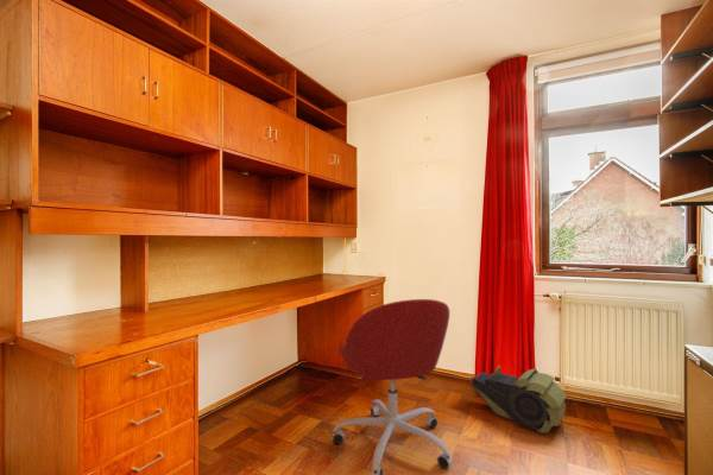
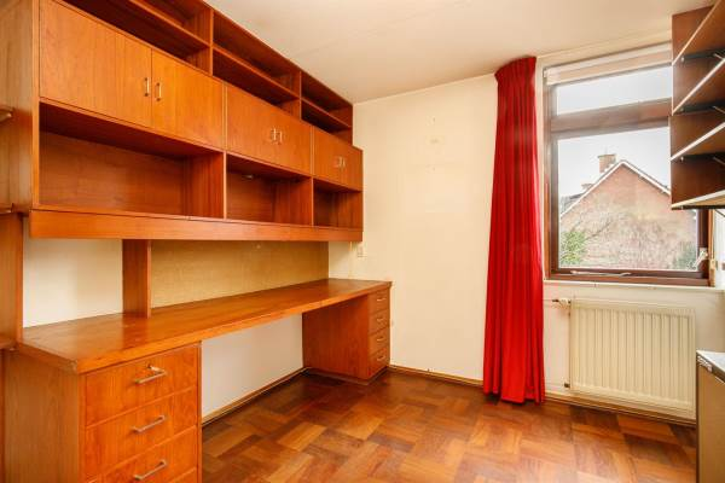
- backpack (517, 393)
- office chair (391, 366)
